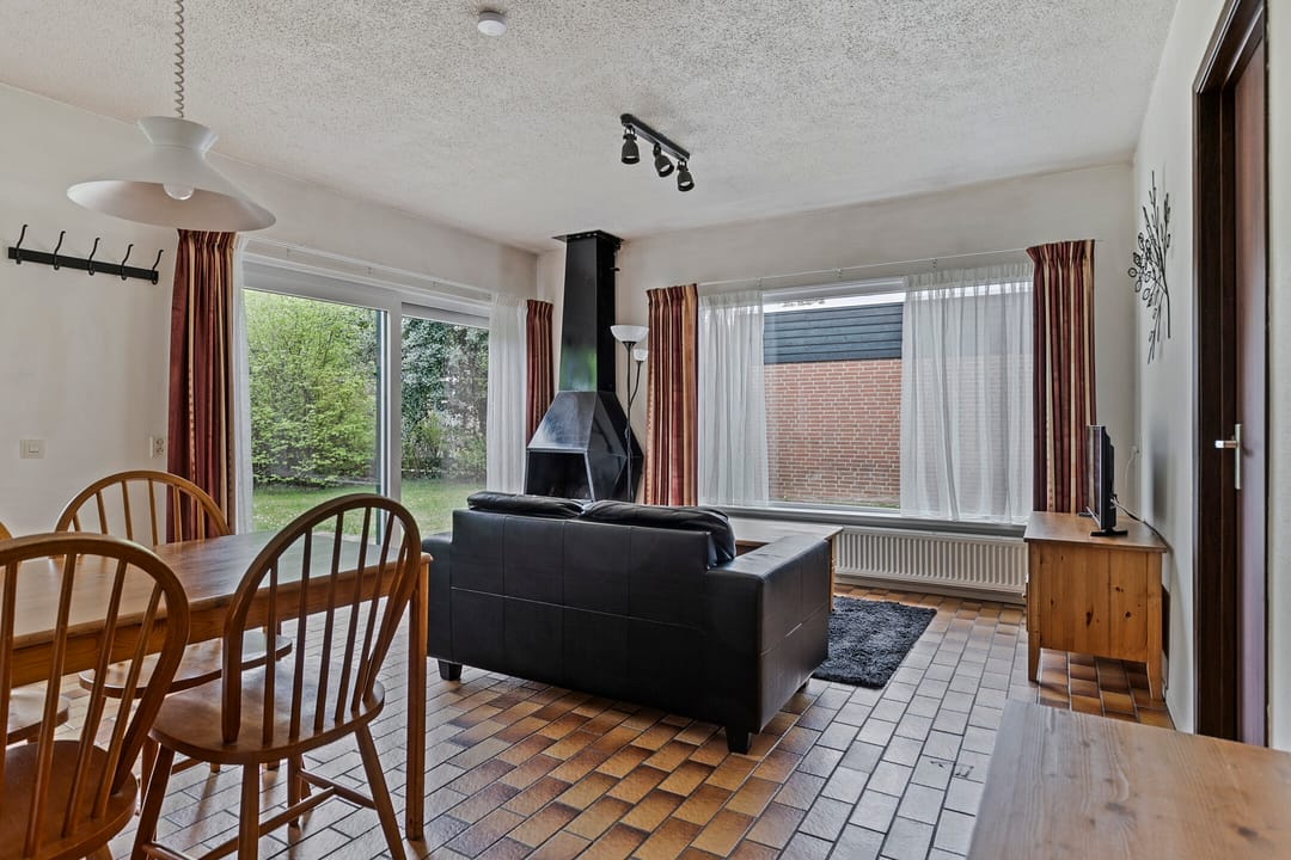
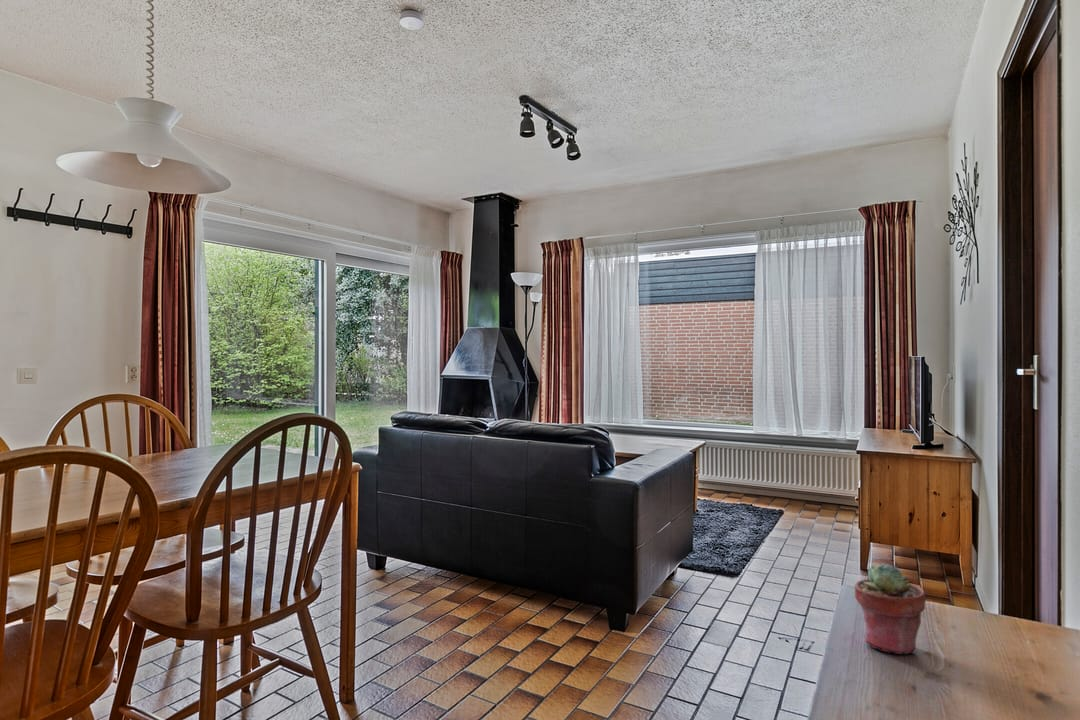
+ potted succulent (889, 604)
